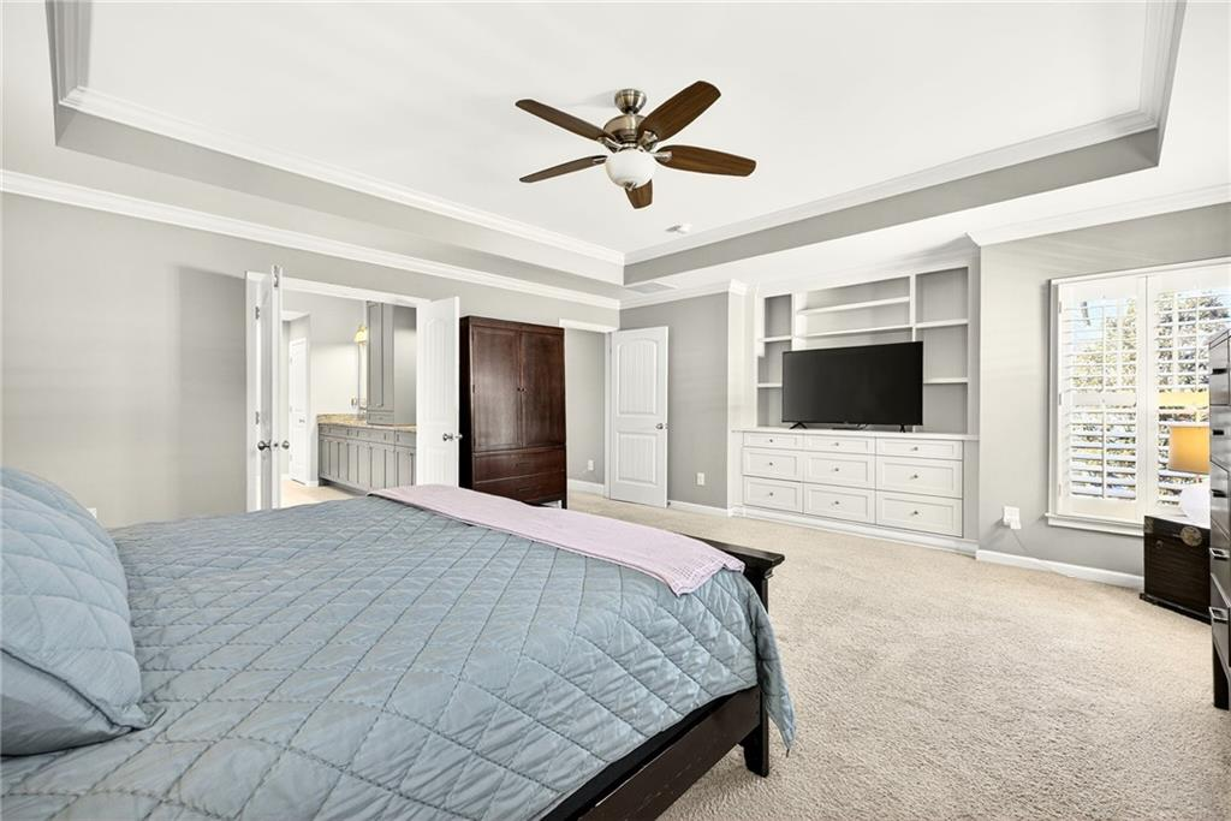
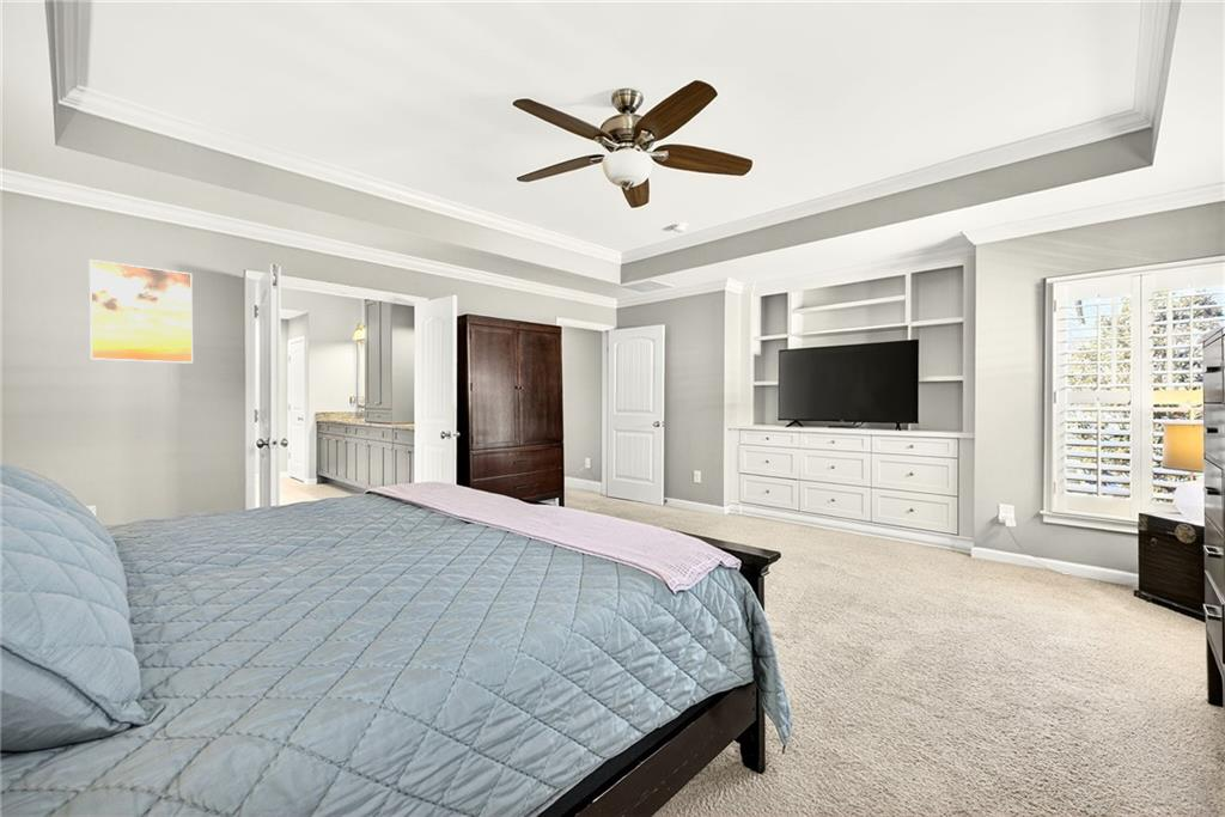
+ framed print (144, 313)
